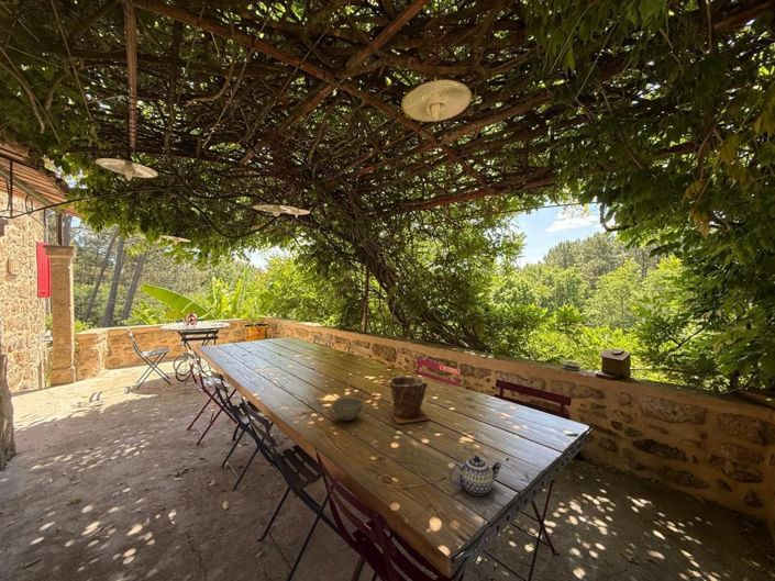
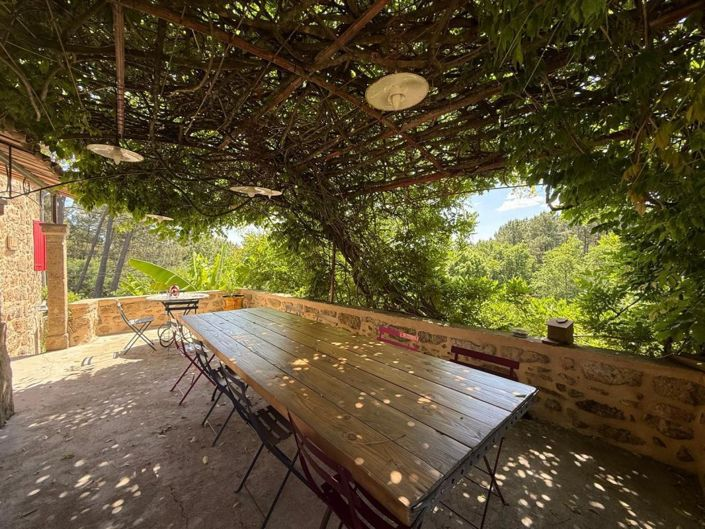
- teapot (475, 471)
- bowl (347, 410)
- plant pot (408, 396)
